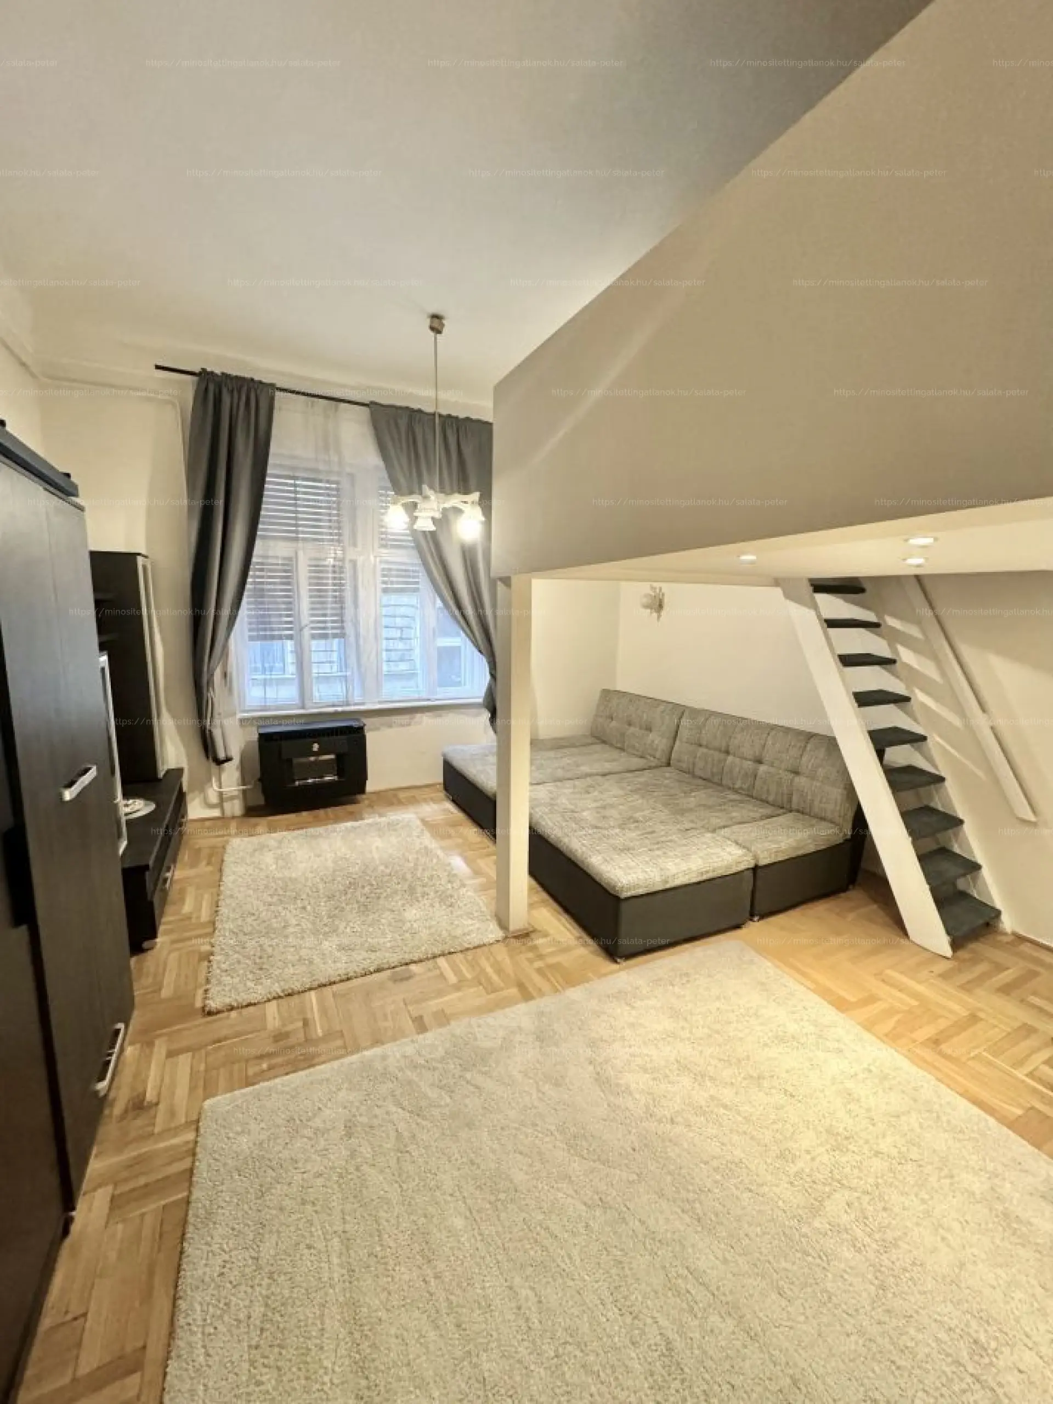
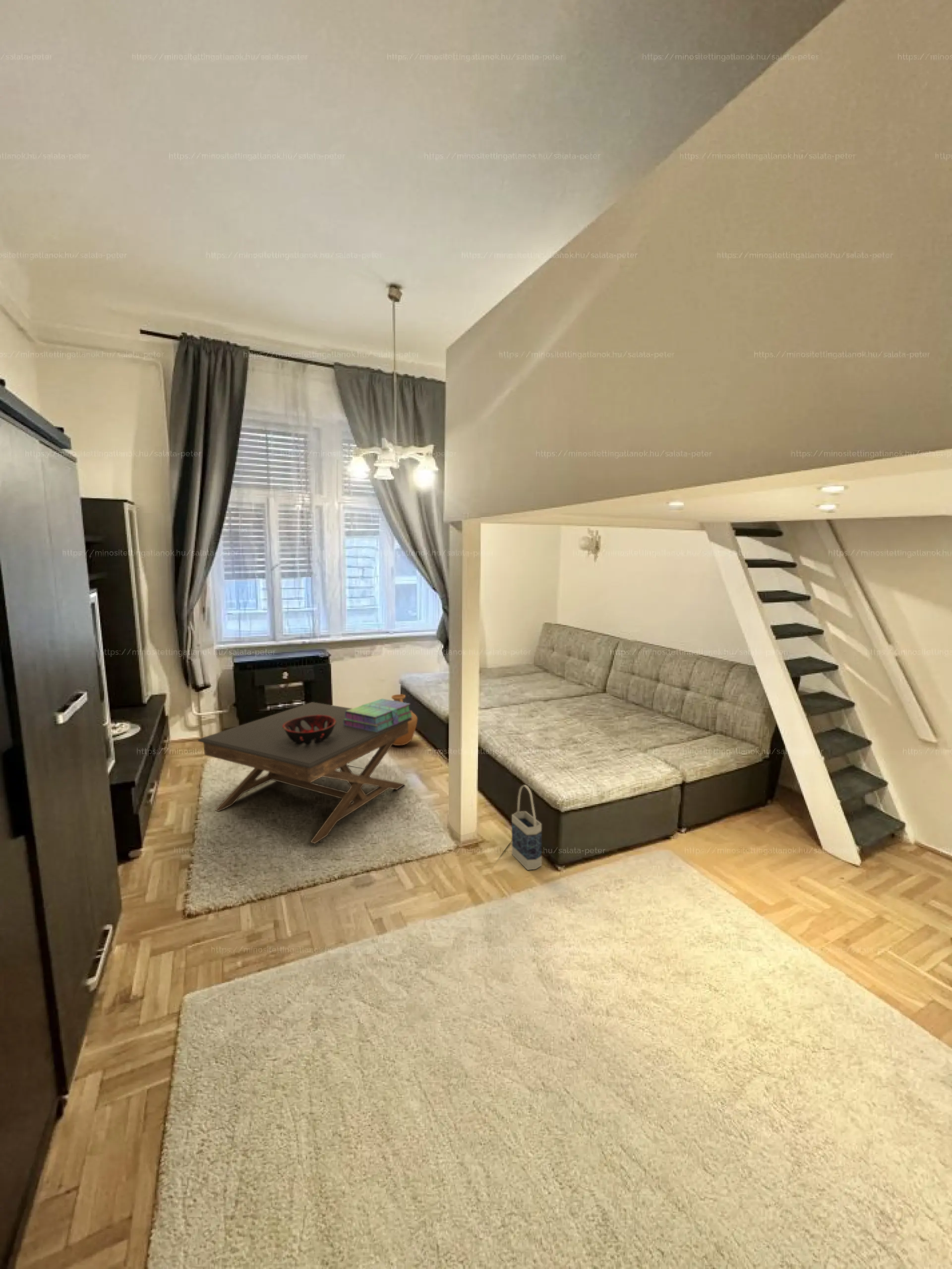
+ decorative bowl (310, 730)
+ stack of books (378, 713)
+ bag (526, 823)
+ coffee table (313, 762)
+ vase (408, 722)
